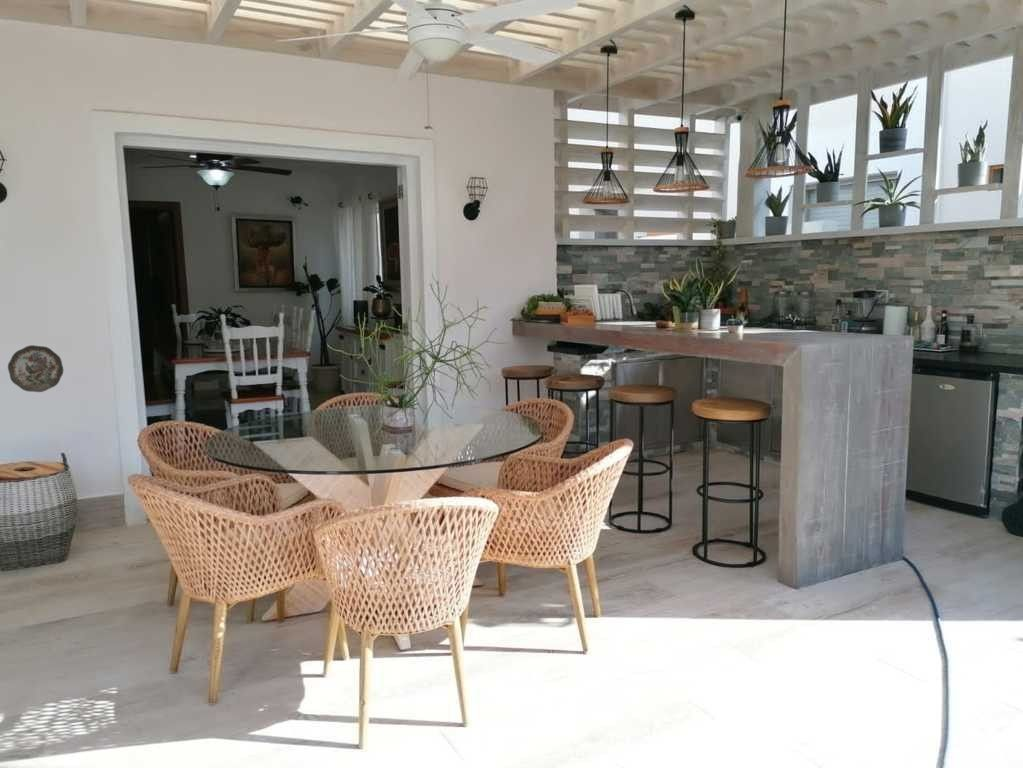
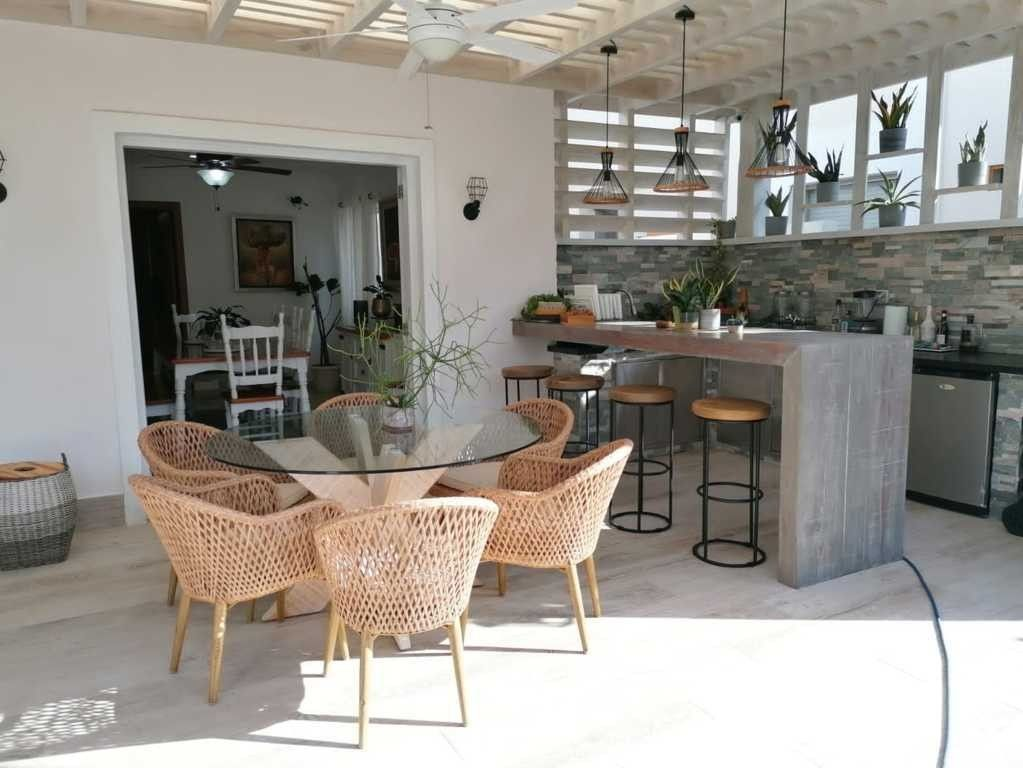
- decorative plate (36, 368)
